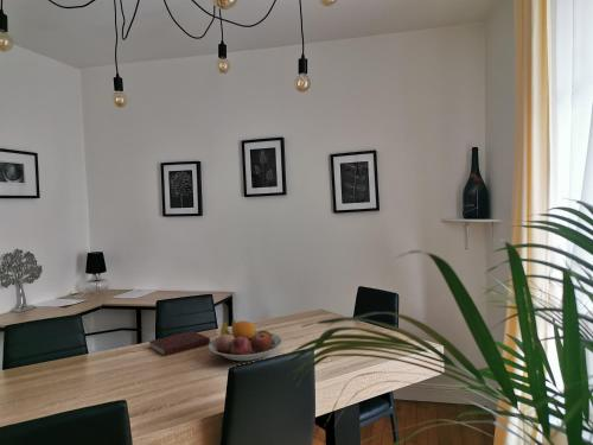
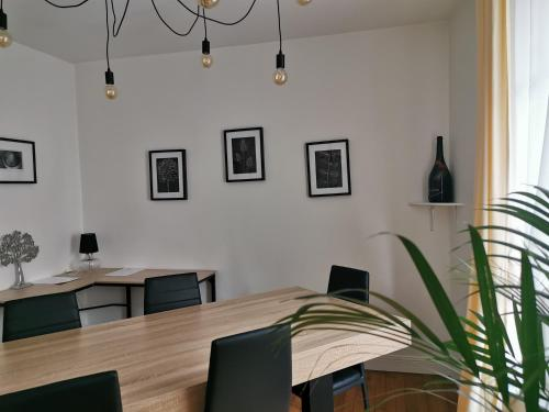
- notebook (179, 342)
- fruit bowl (246, 338)
